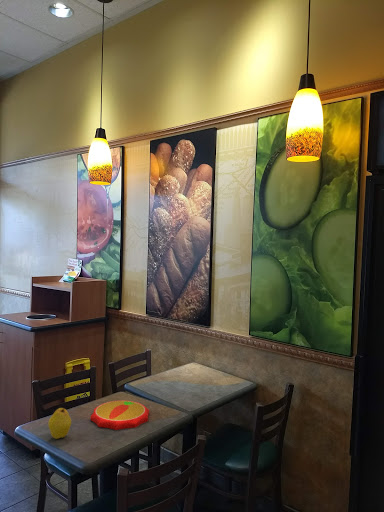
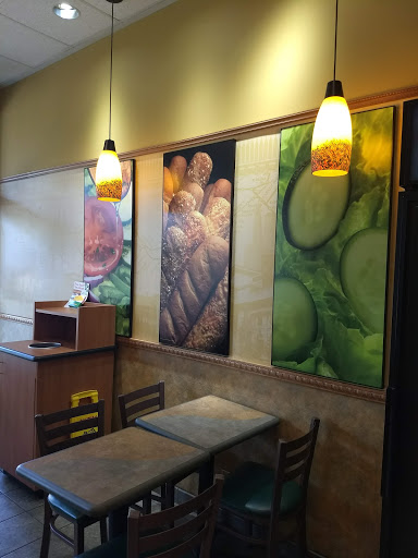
- plate (120, 412)
- fruit (59, 422)
